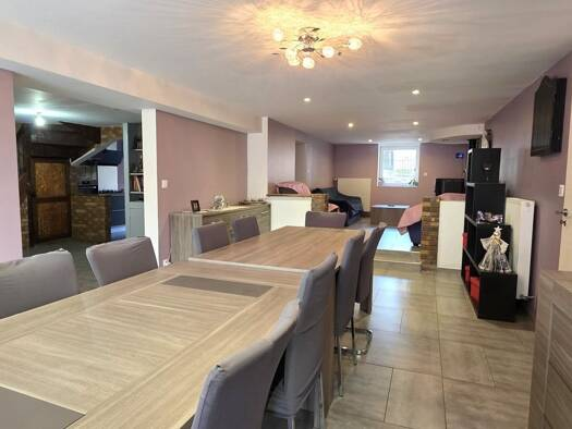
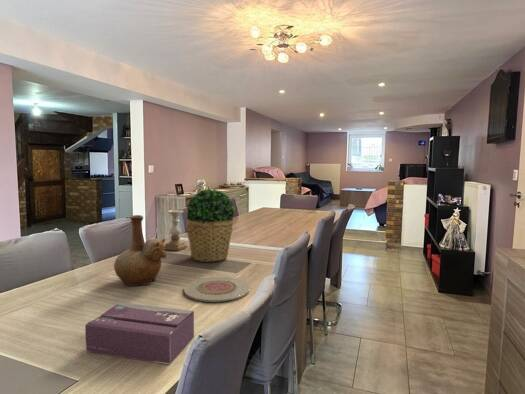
+ potted plant (210, 223)
+ candle holder (175, 229)
+ plate (217, 287)
+ tissue box (142, 330)
+ vase (141, 249)
